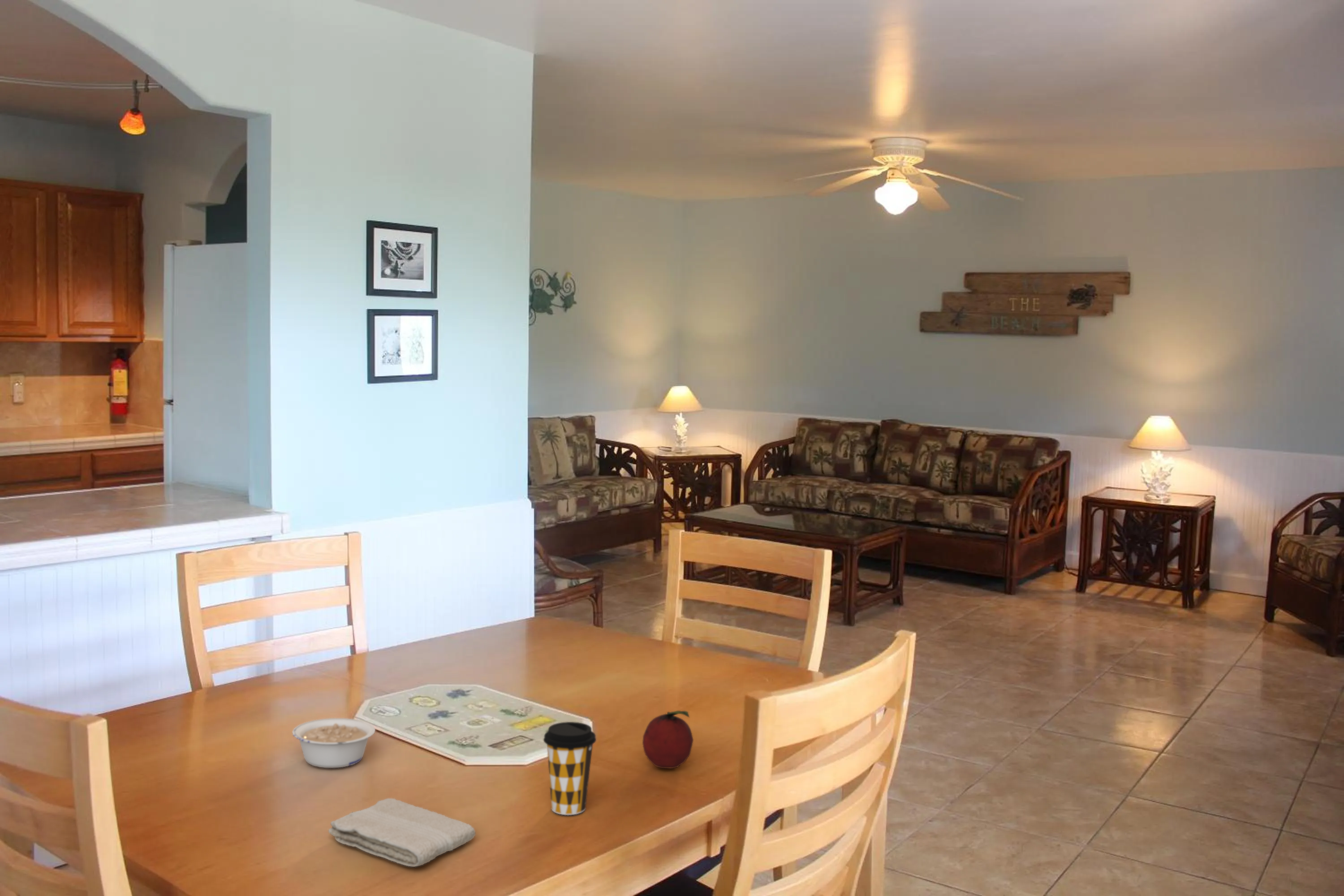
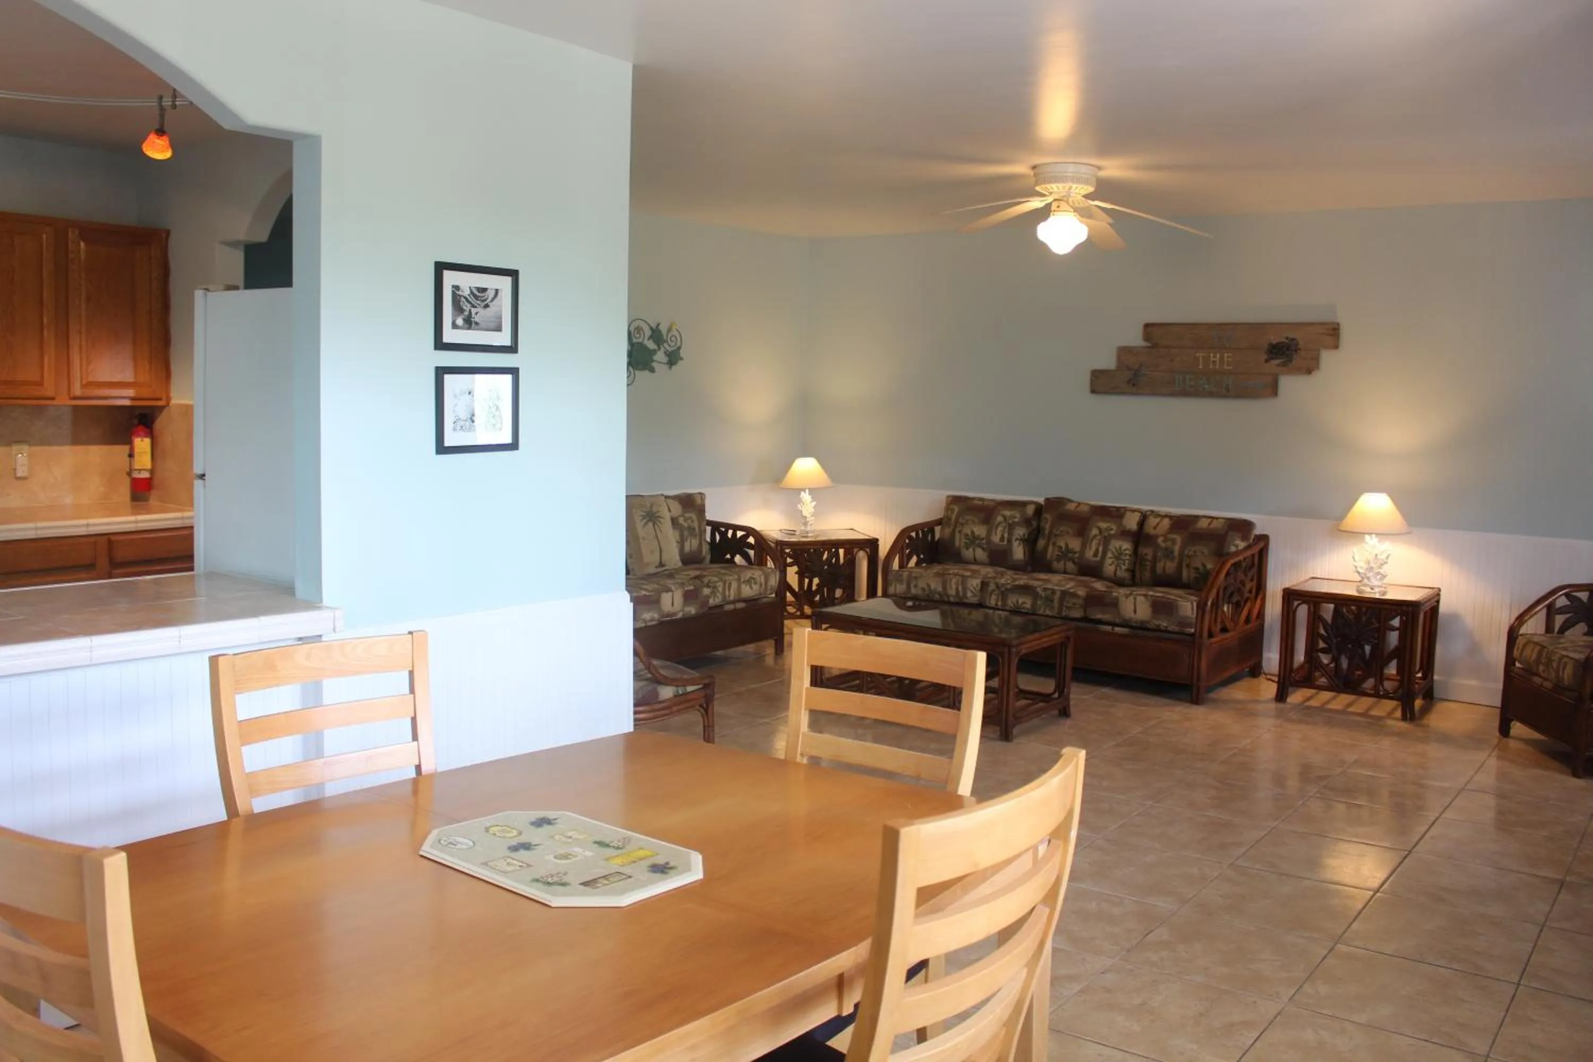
- coffee cup (569, 768)
- legume (336, 742)
- washcloth (401, 829)
- fruit (669, 737)
